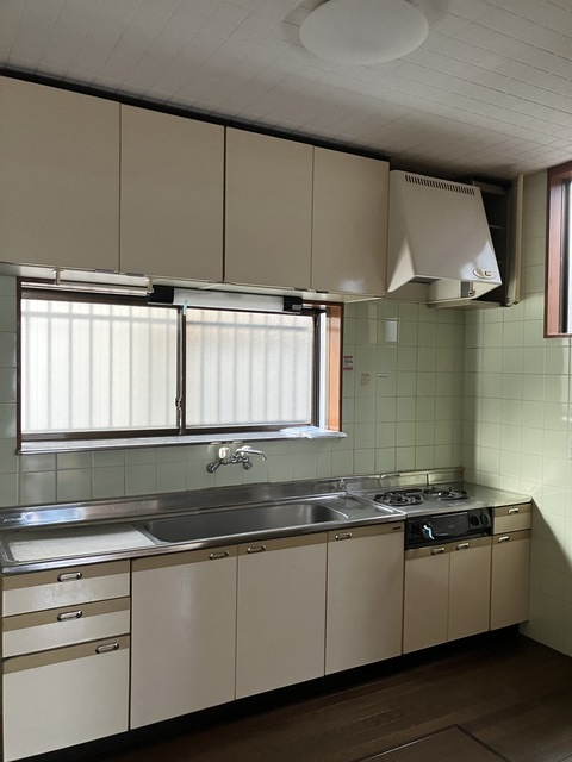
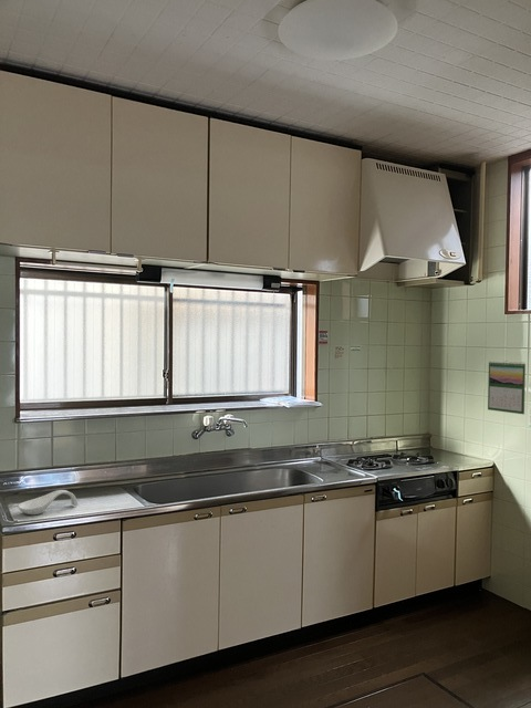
+ spoon rest (48, 501)
+ calendar (506, 386)
